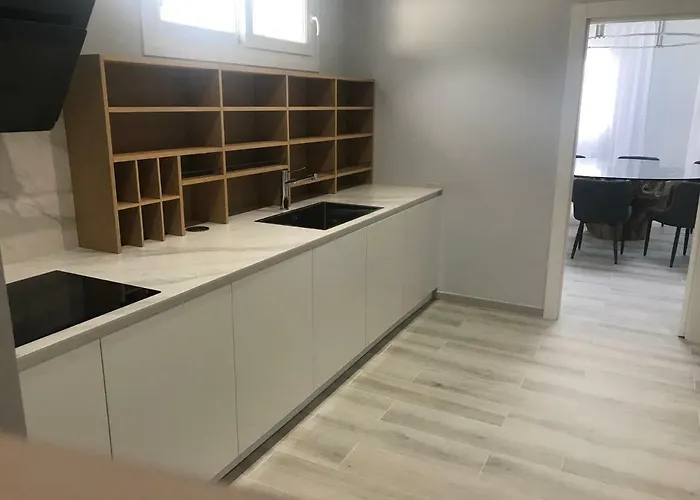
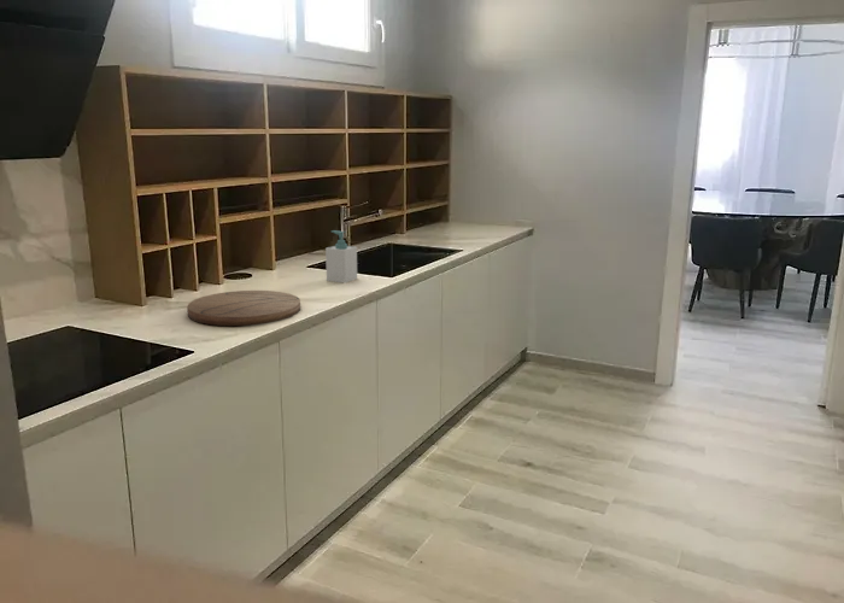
+ cutting board (245, 306)
+ soap bottle (341, 256)
